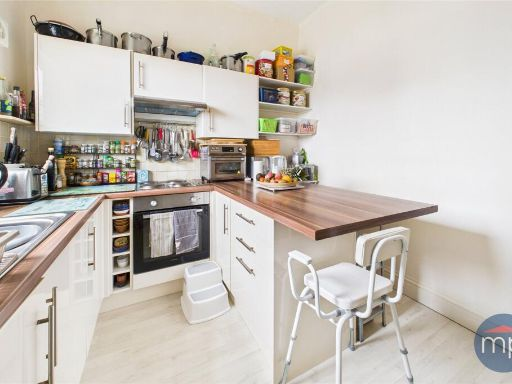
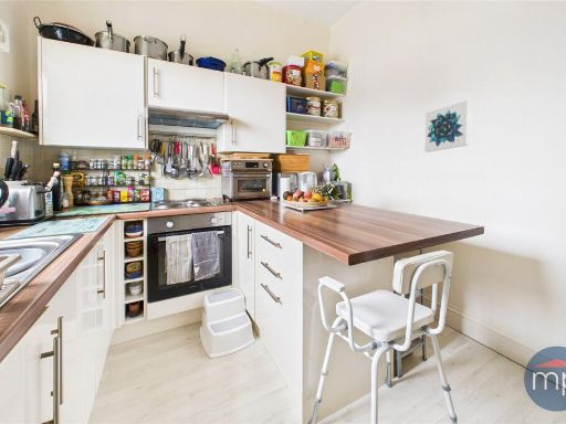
+ wall art (446, 127)
